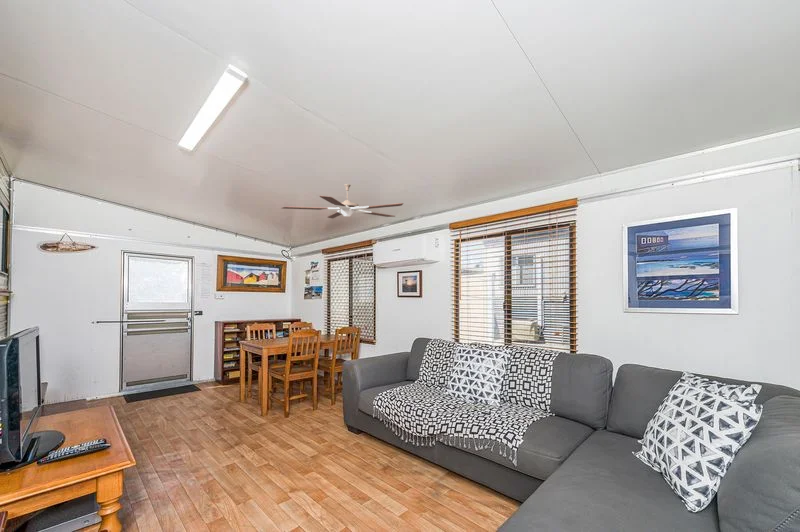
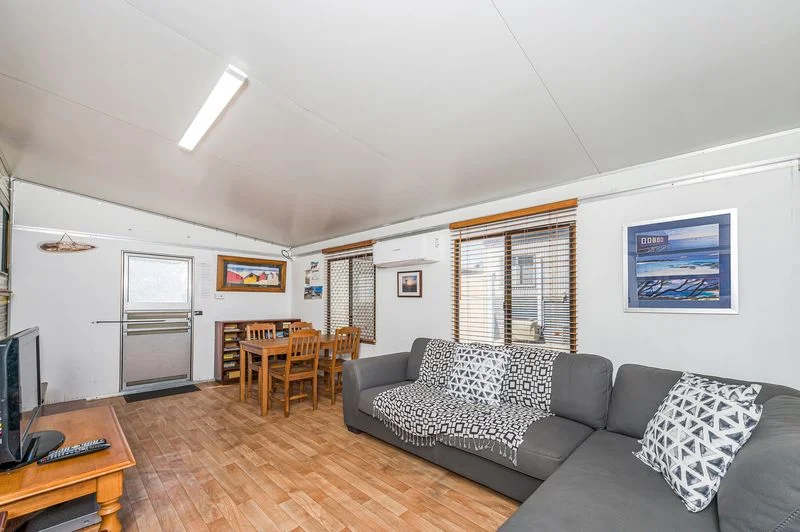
- ceiling fan (342, 202)
